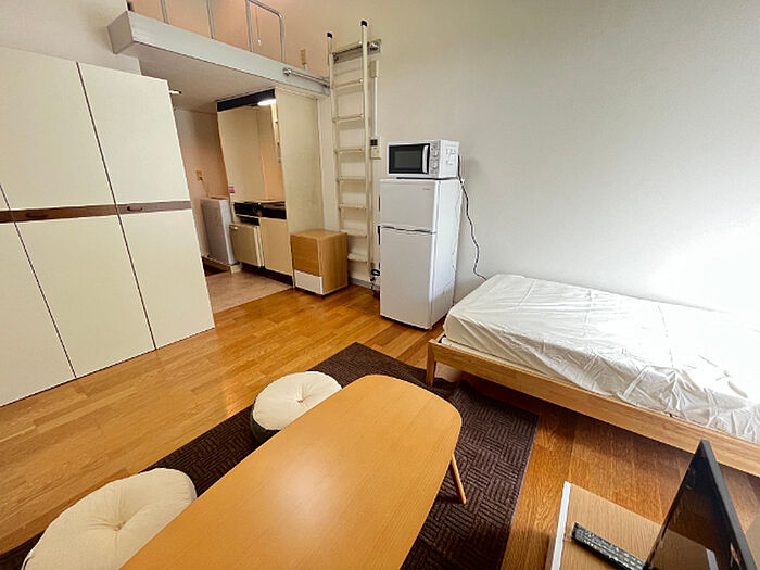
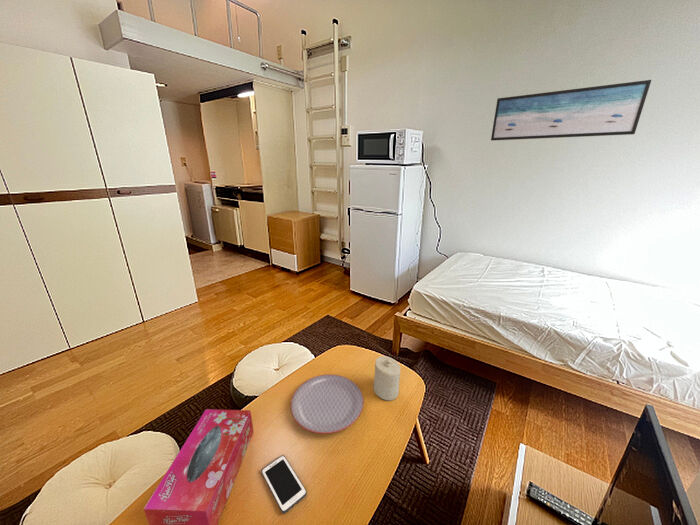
+ cell phone (283, 481)
+ plate (327, 402)
+ tissue box (208, 463)
+ candle (386, 374)
+ wall art (559, 114)
